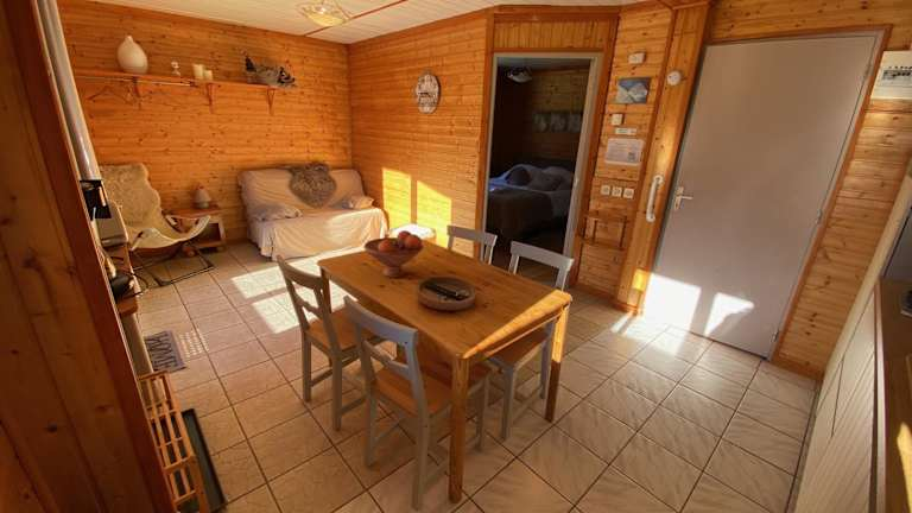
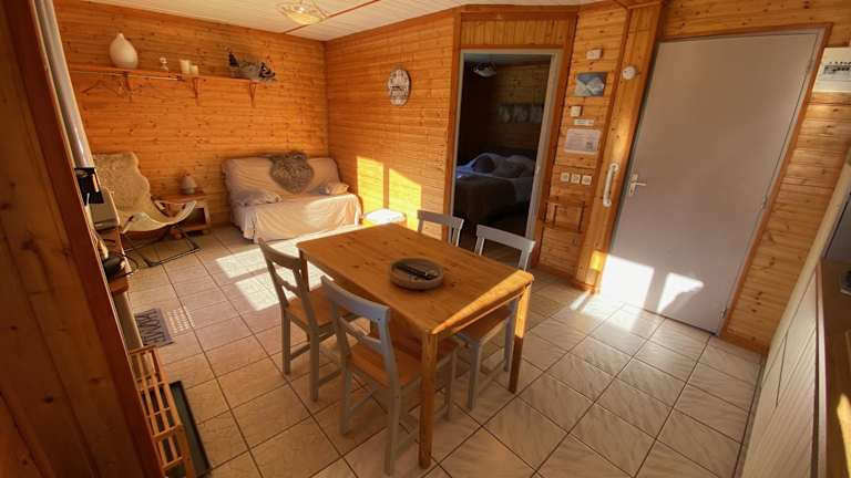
- fruit bowl (393, 254)
